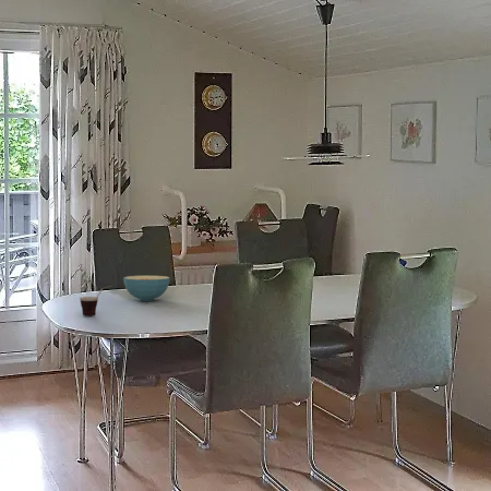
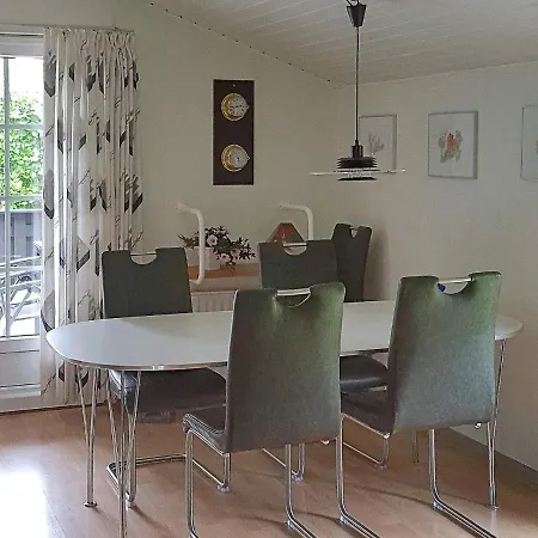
- cereal bowl (146, 288)
- cup (96, 300)
